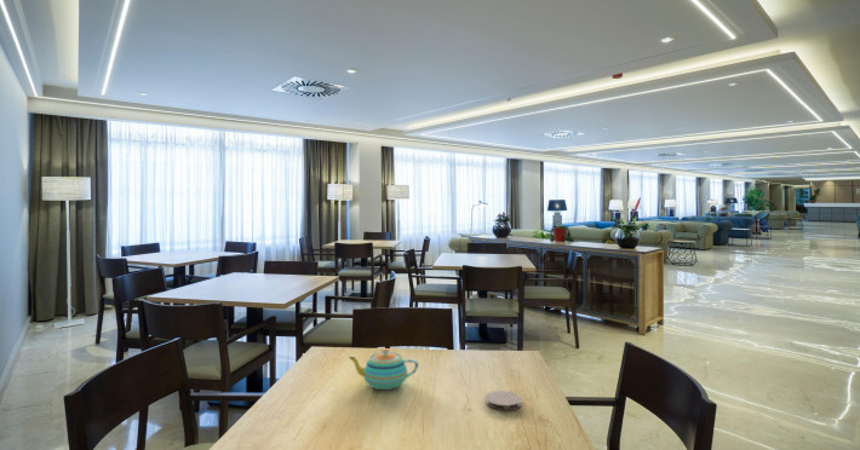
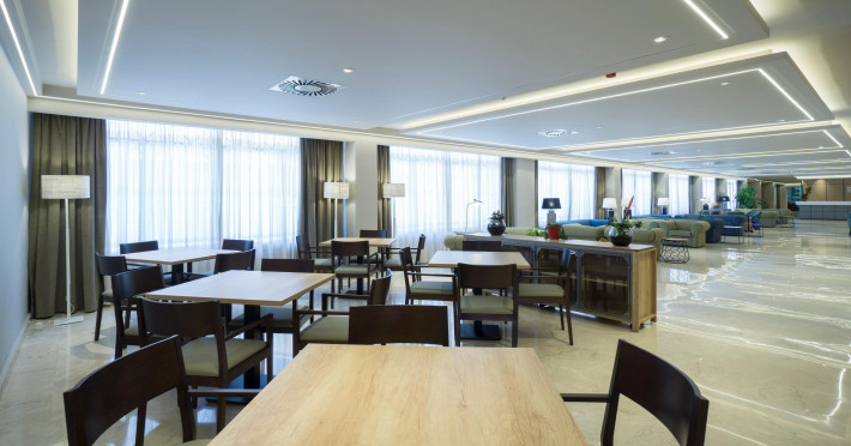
- teapot (383, 367)
- coaster (503, 399)
